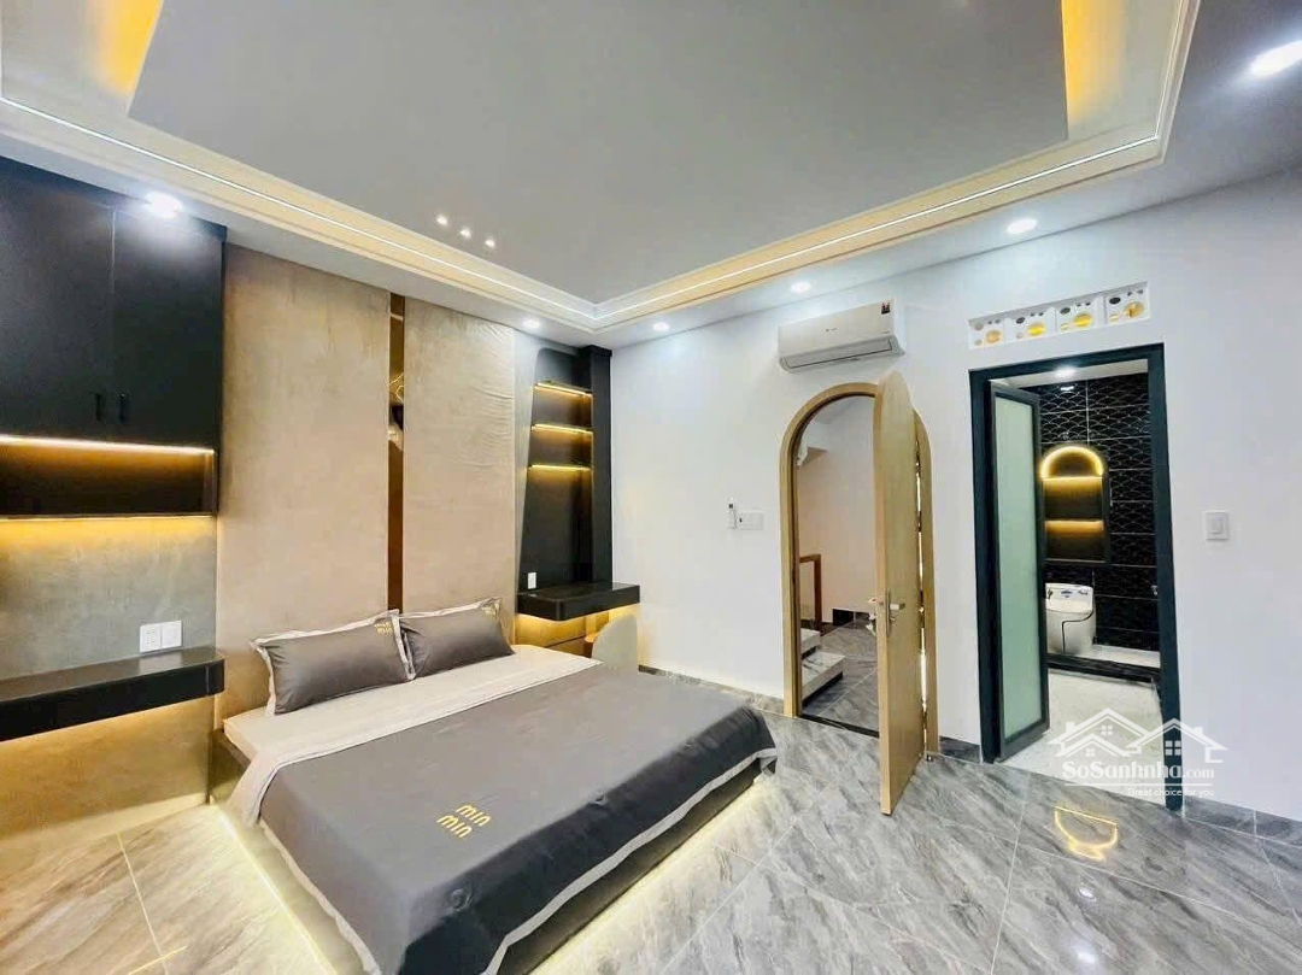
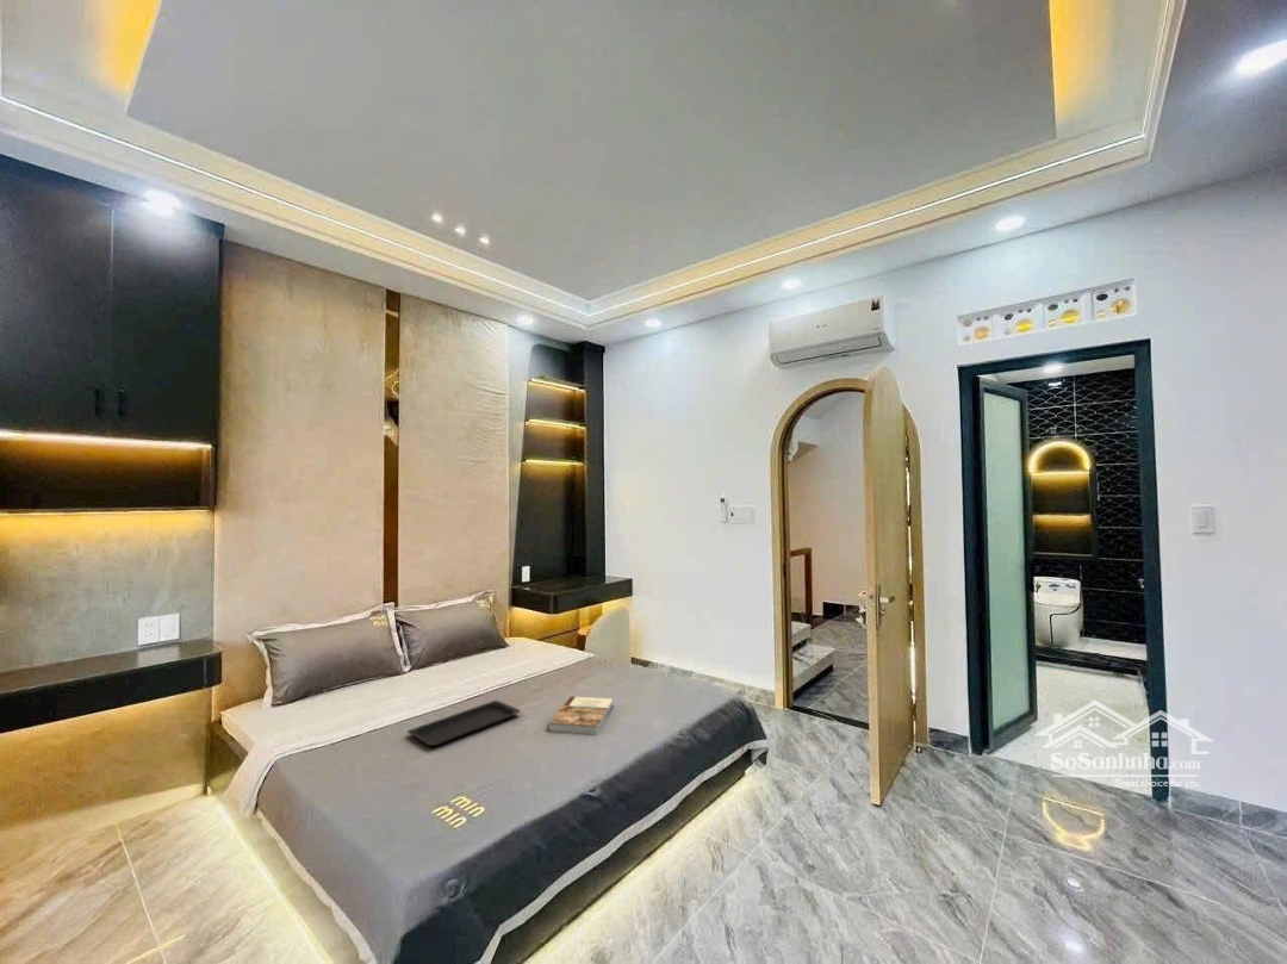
+ serving tray (466, 722)
+ book (582, 714)
